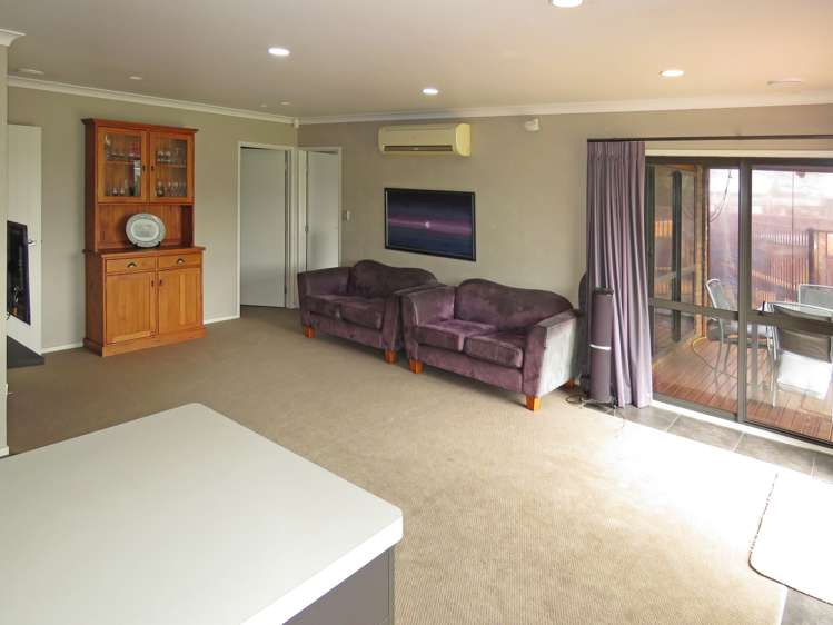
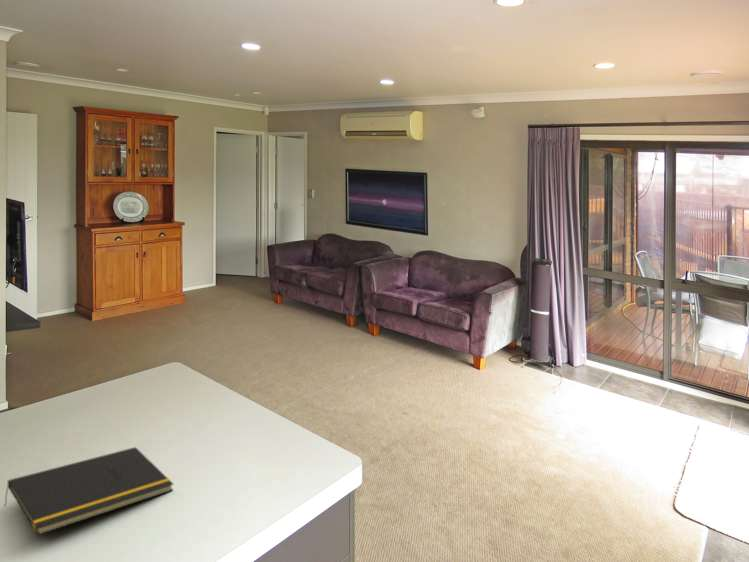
+ notepad (93, 485)
